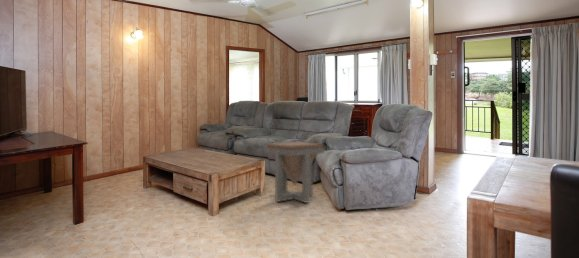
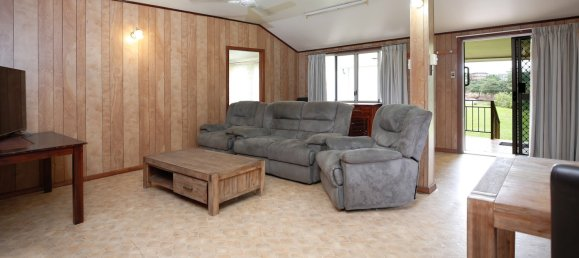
- side table (294, 170)
